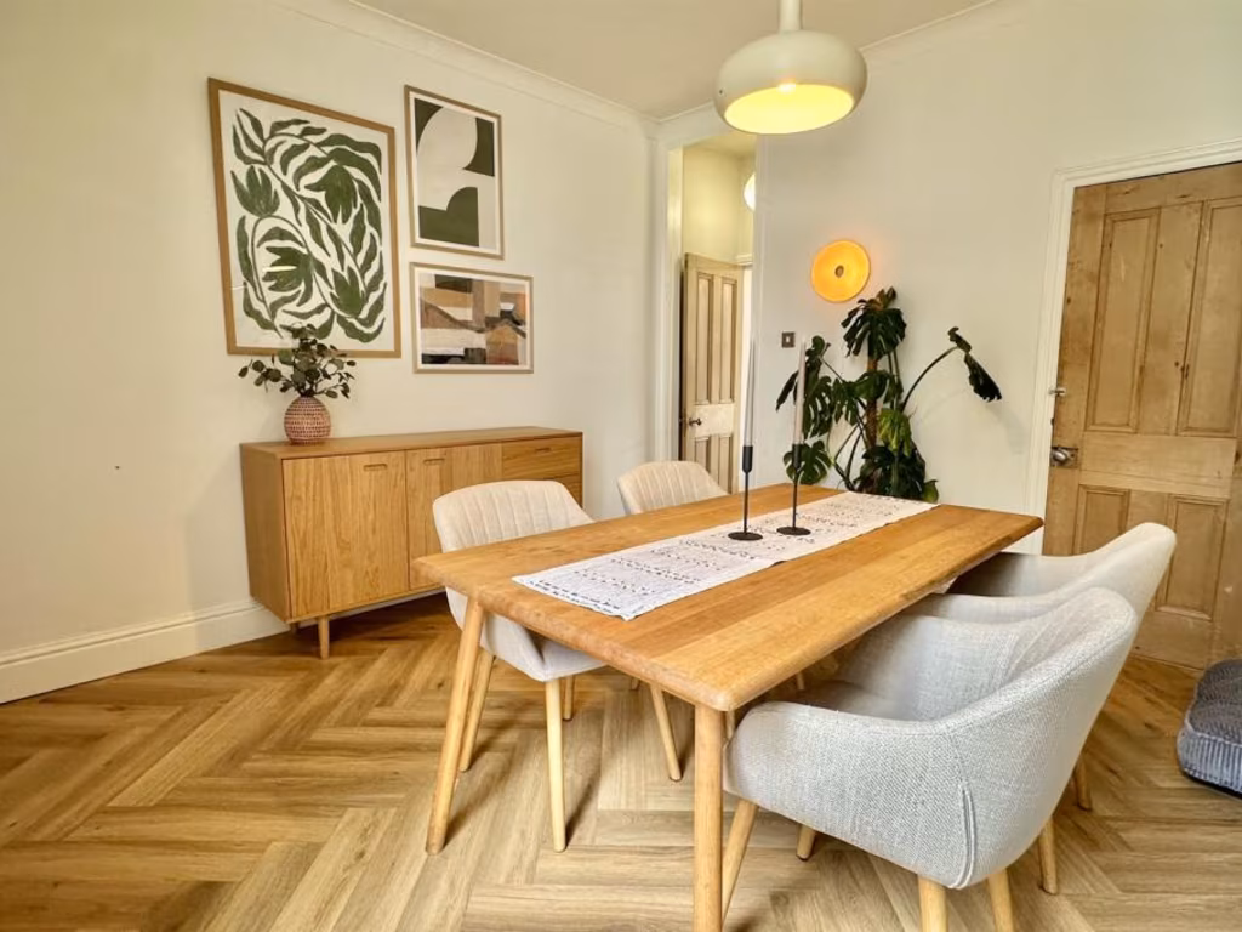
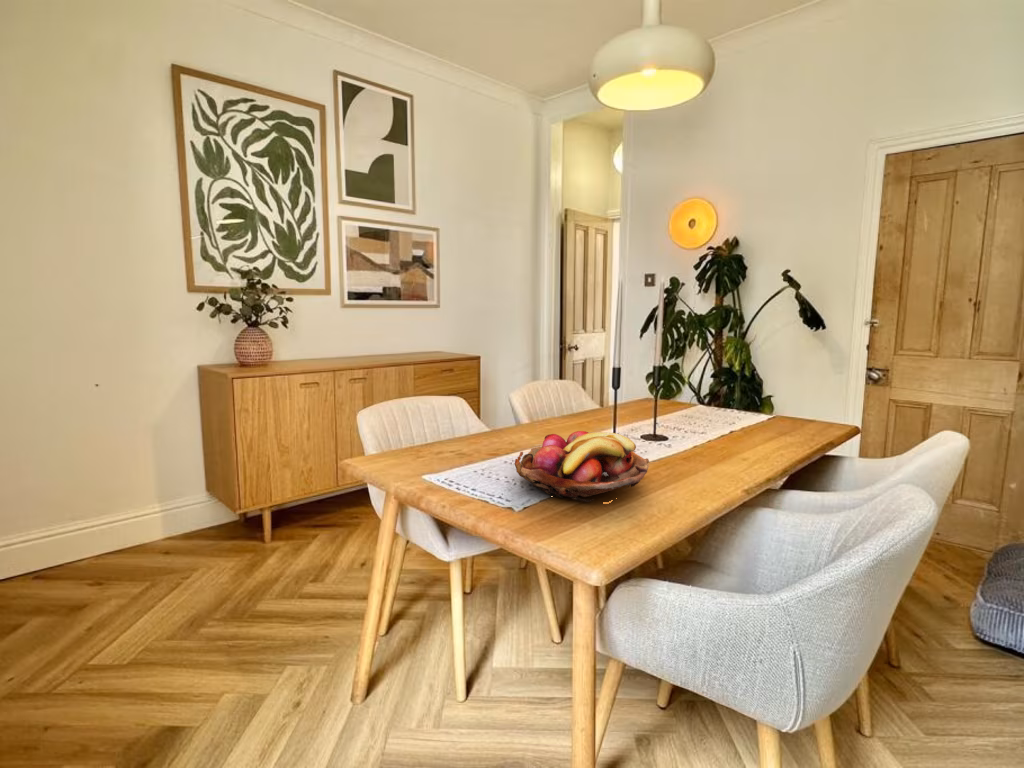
+ fruit basket (581, 460)
